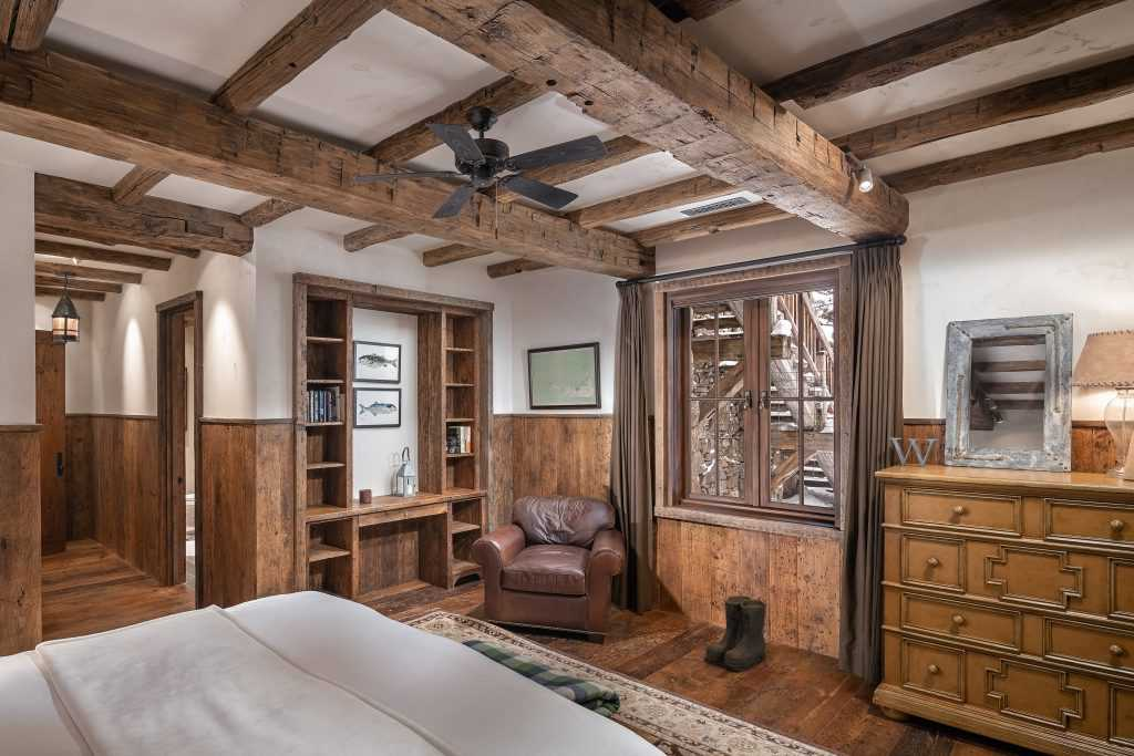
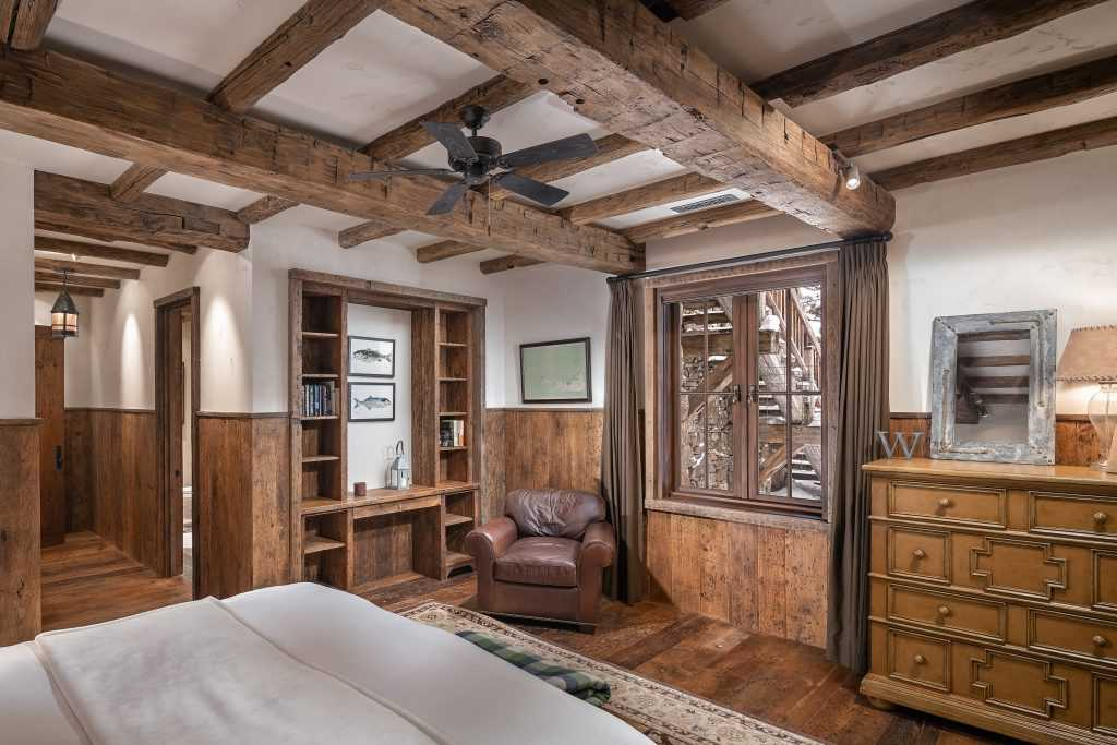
- boots (736, 630)
